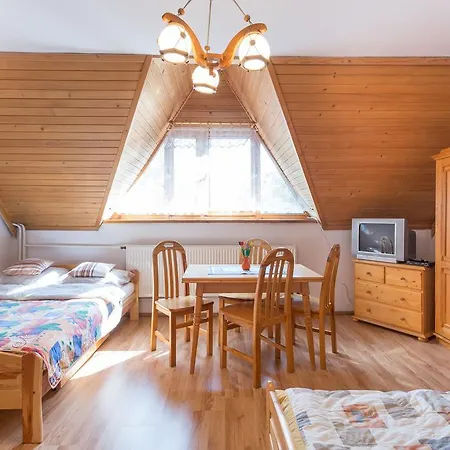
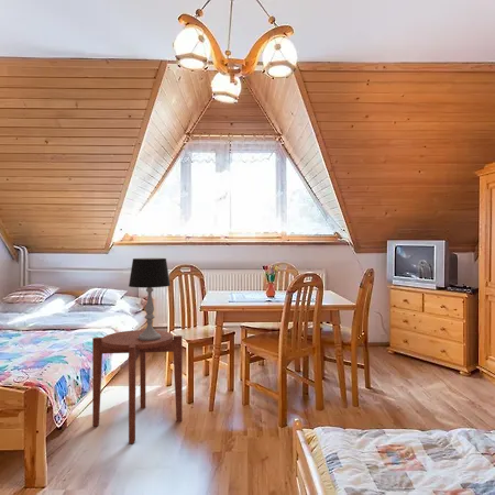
+ table lamp (150, 298)
+ side table (140, 380)
